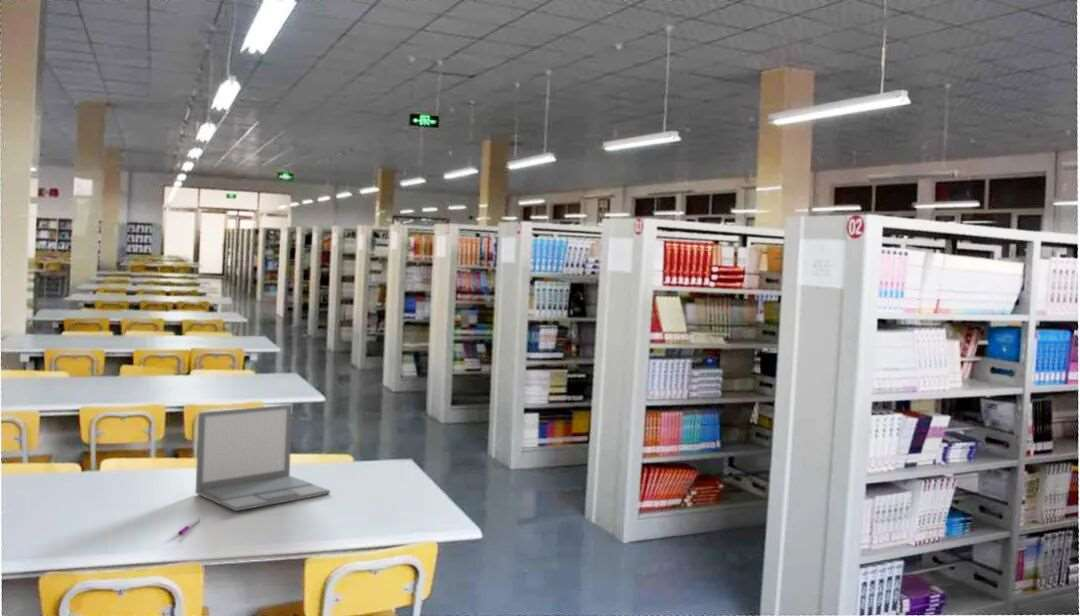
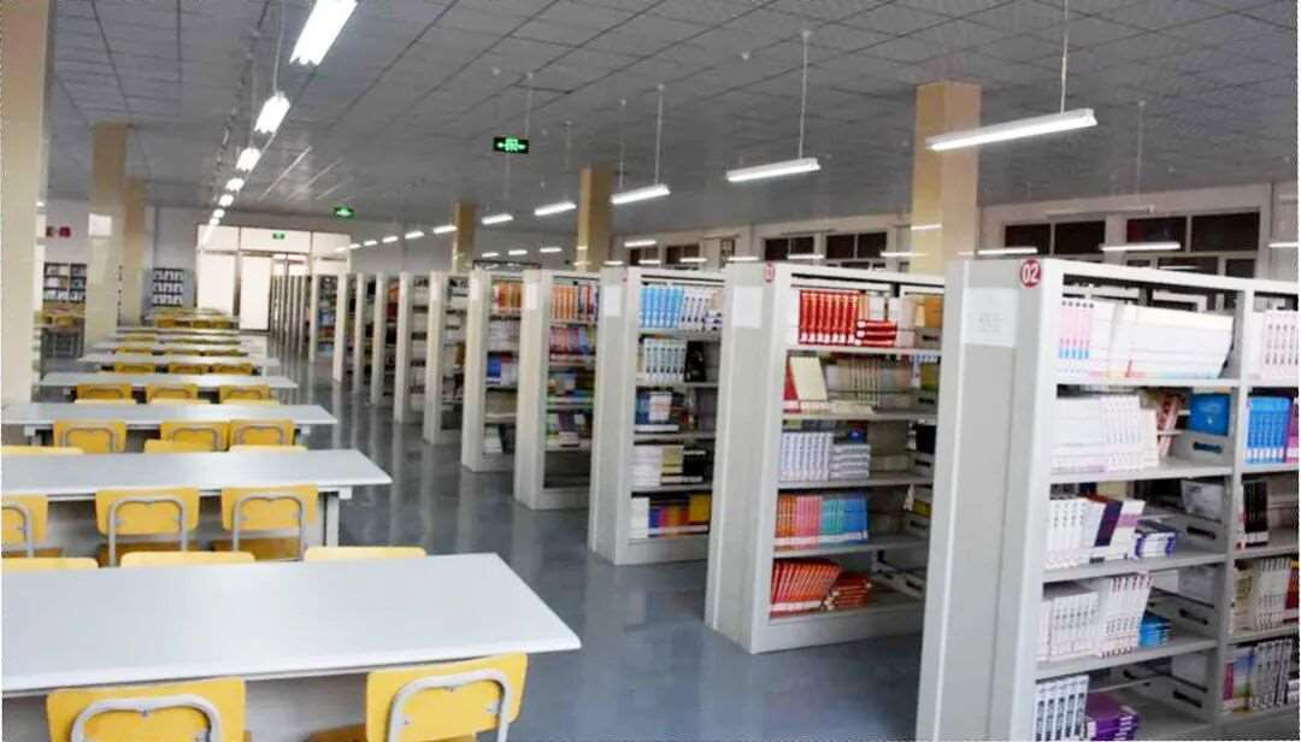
- pen (189, 525)
- laptop (265, 453)
